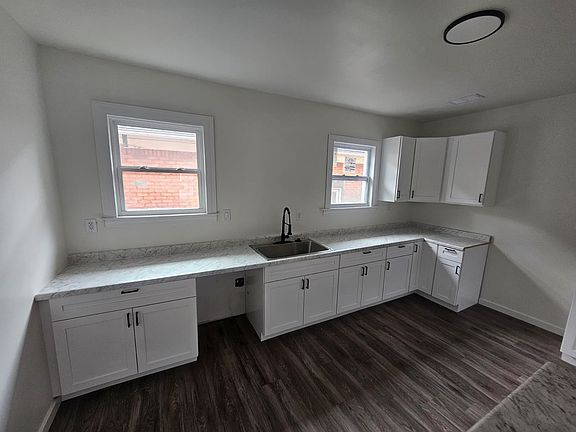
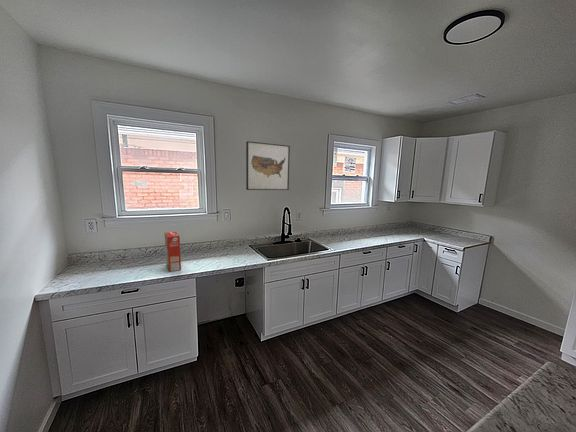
+ wall art (268, 167)
+ cereal box (172, 250)
